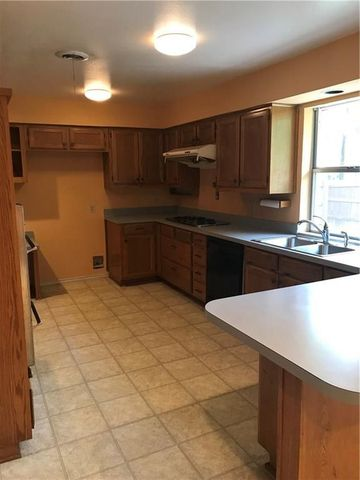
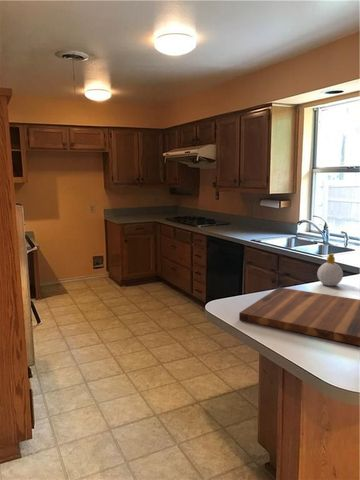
+ cutting board (316, 311)
+ soap bottle (330, 269)
